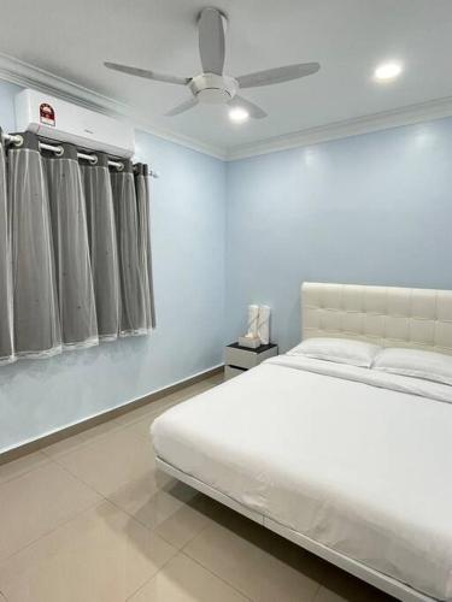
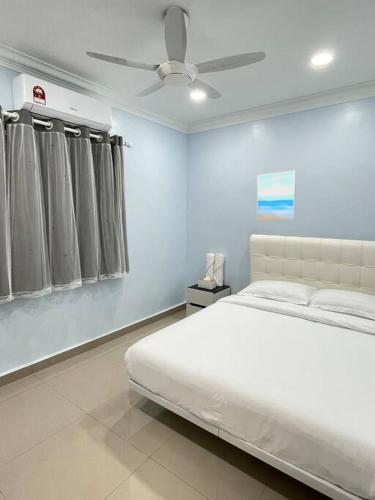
+ wall art (275, 197)
